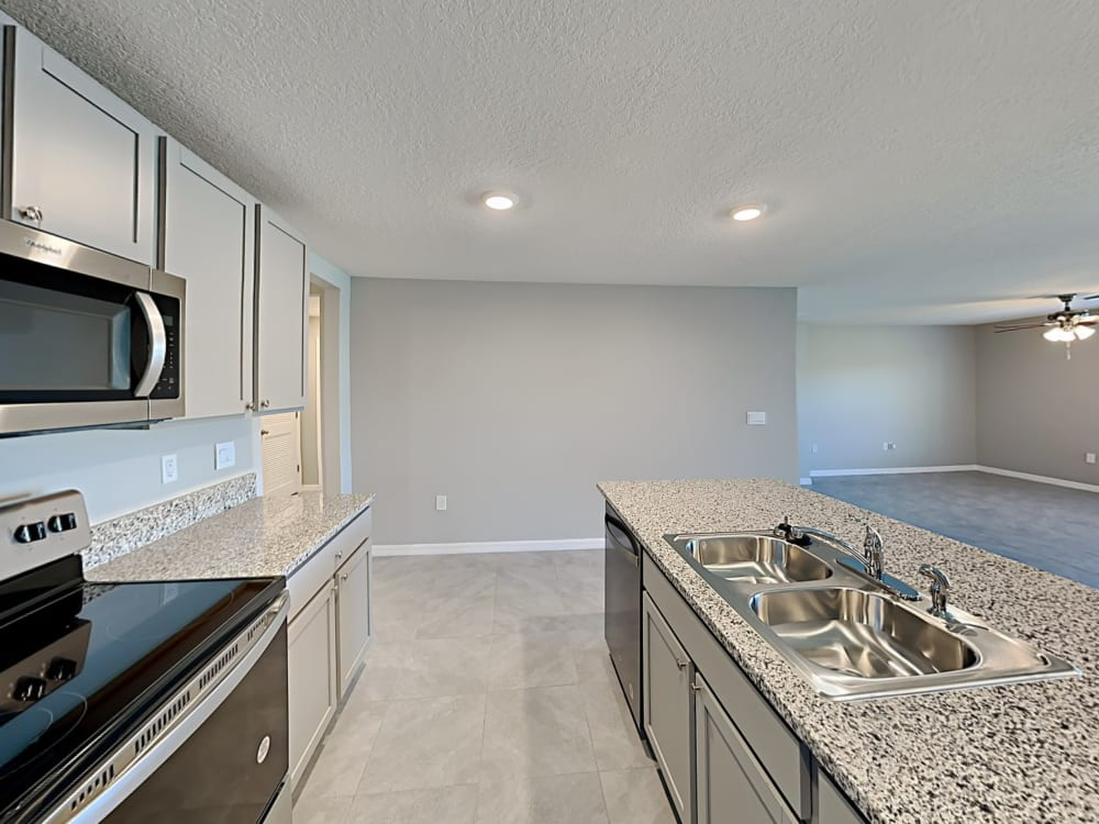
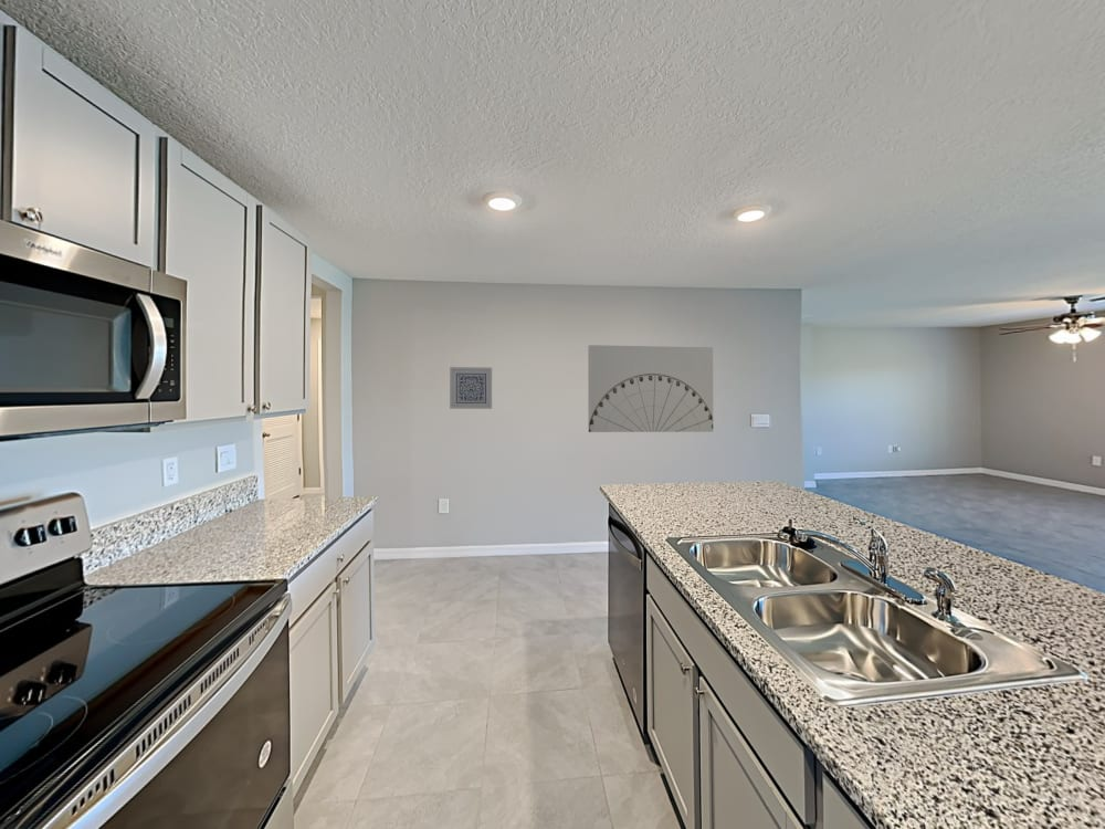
+ wall art (471, 388)
+ wall art (651, 389)
